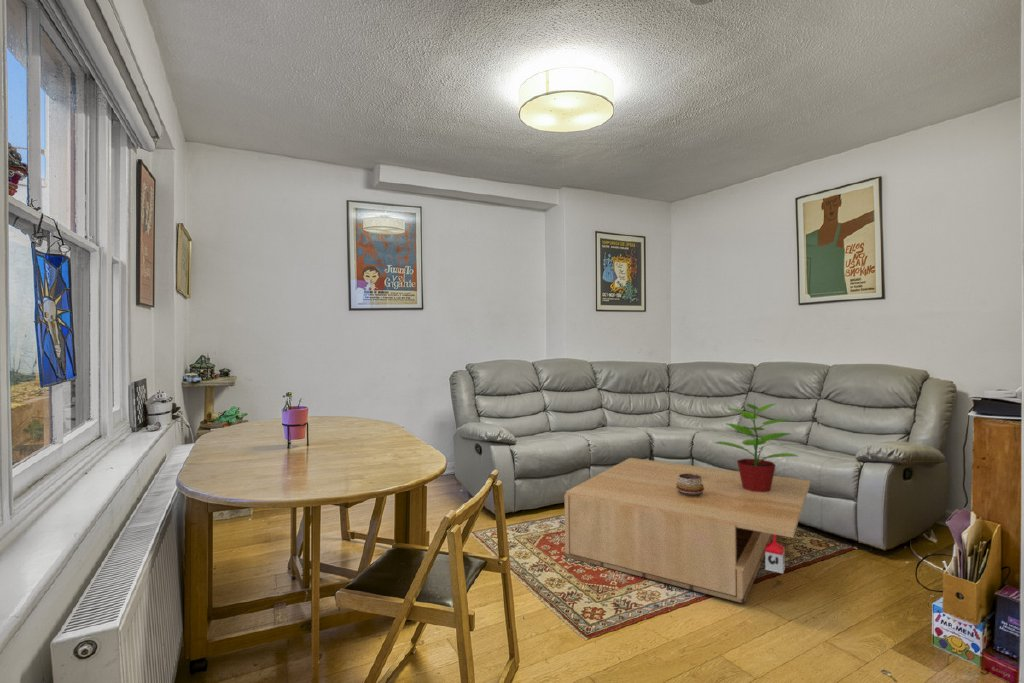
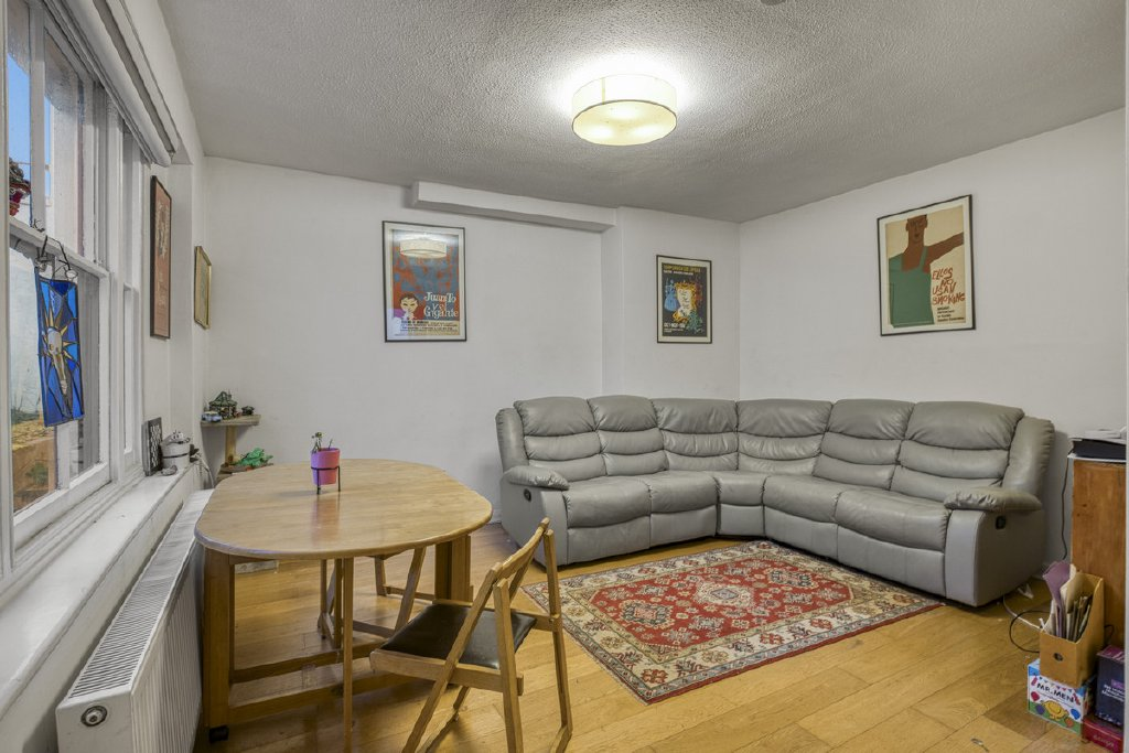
- decorative bowl (690, 484)
- coffee table (690, 517)
- potted plant (753, 442)
